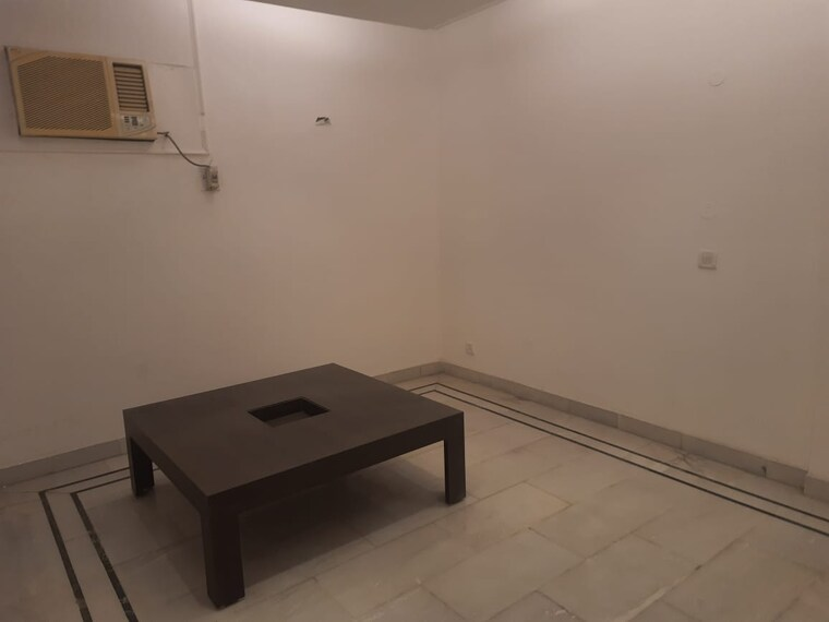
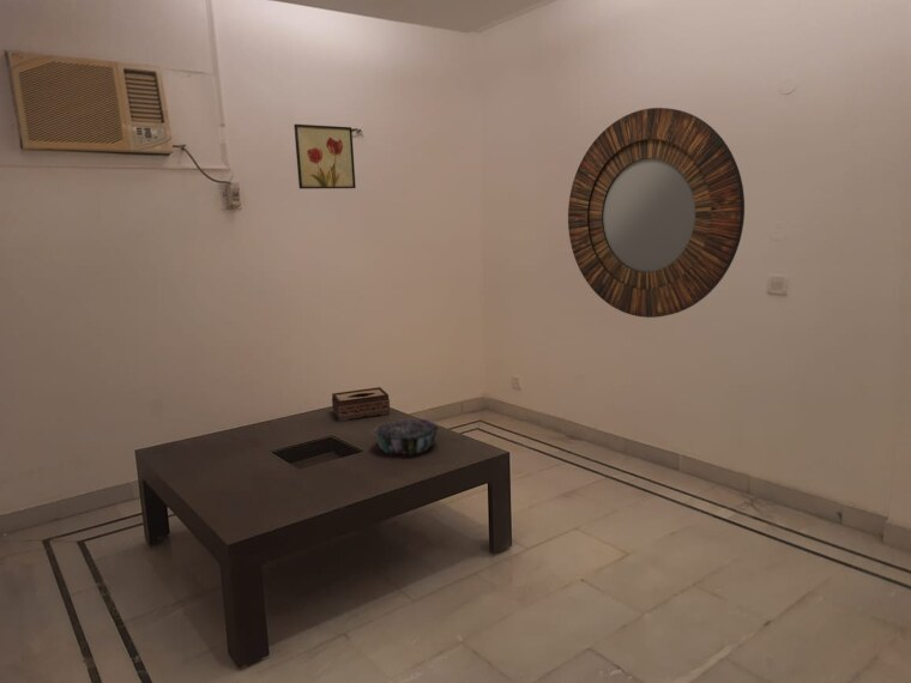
+ decorative bowl (406, 437)
+ tissue box (360, 403)
+ wall art (325, 157)
+ home mirror (645, 216)
